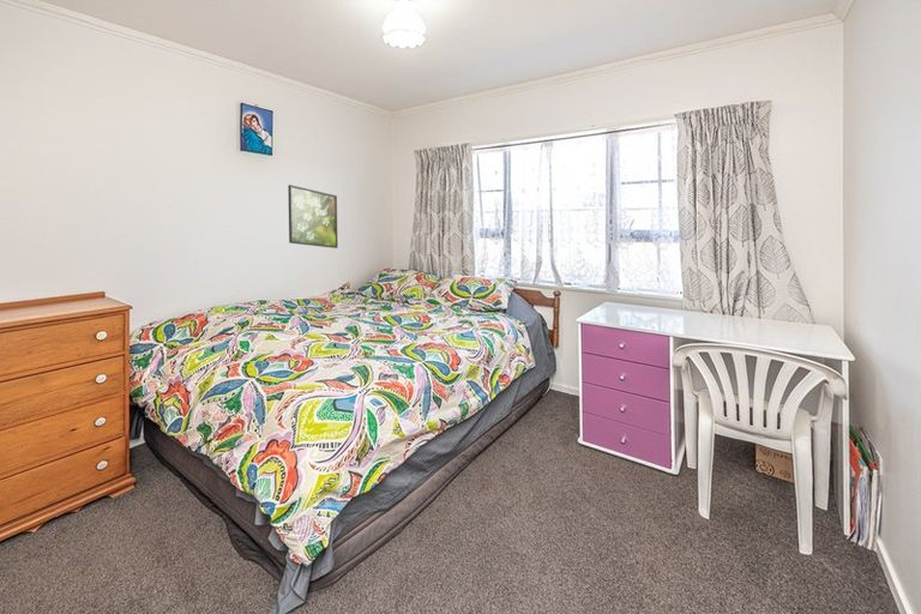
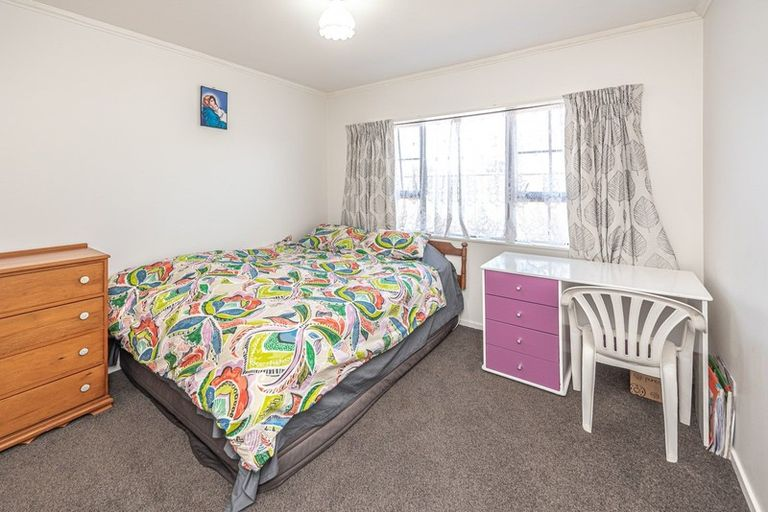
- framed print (314, 217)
